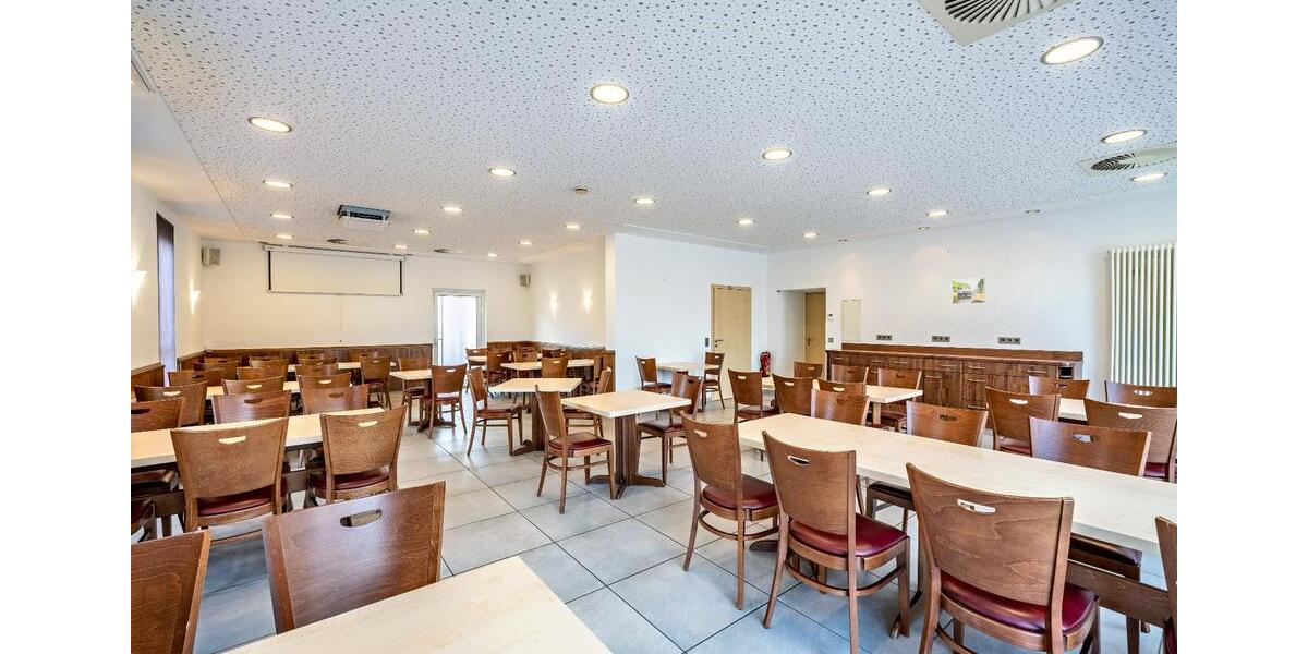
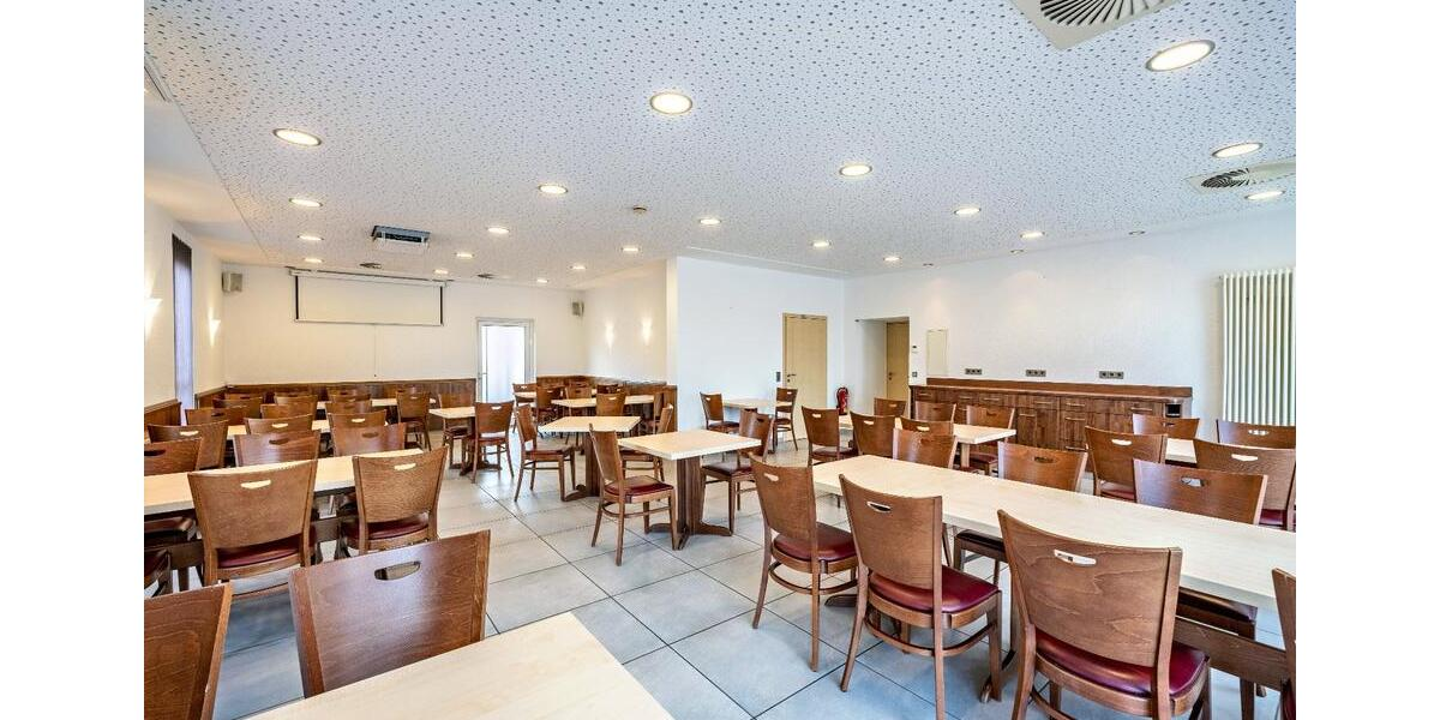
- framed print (968, 291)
